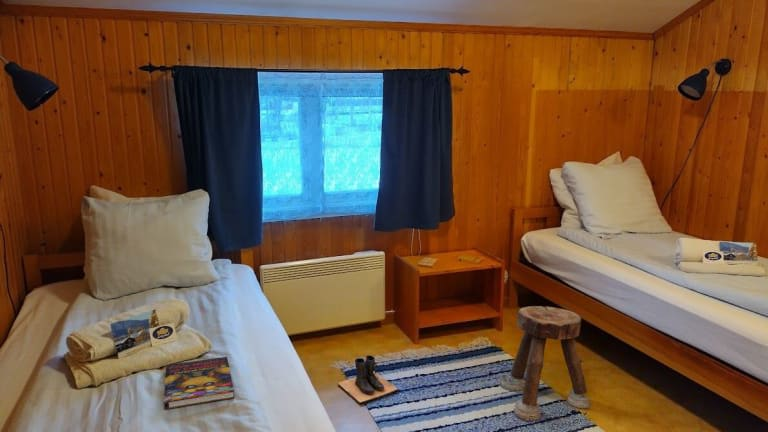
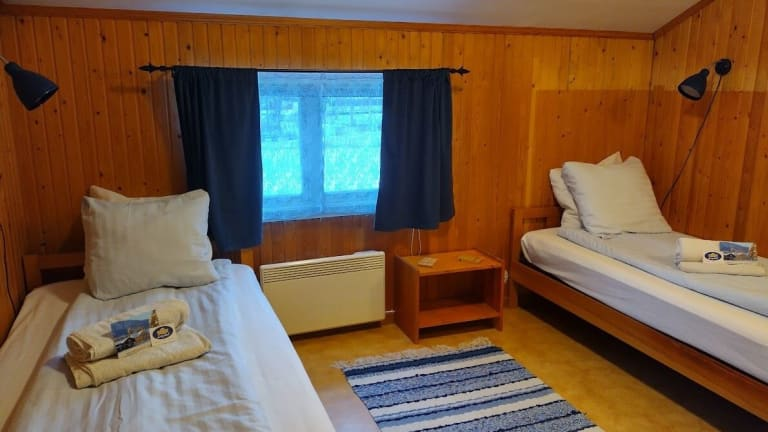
- book (198, 380)
- boots (367, 374)
- stool (543, 355)
